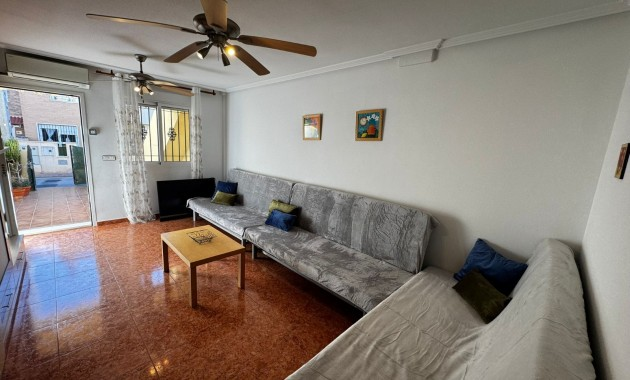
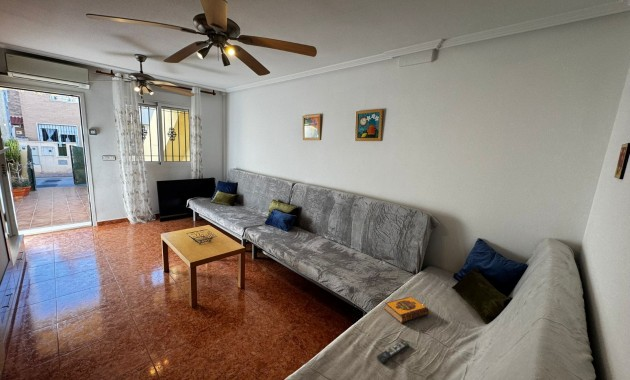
+ remote control (393, 350)
+ hardback book (406, 309)
